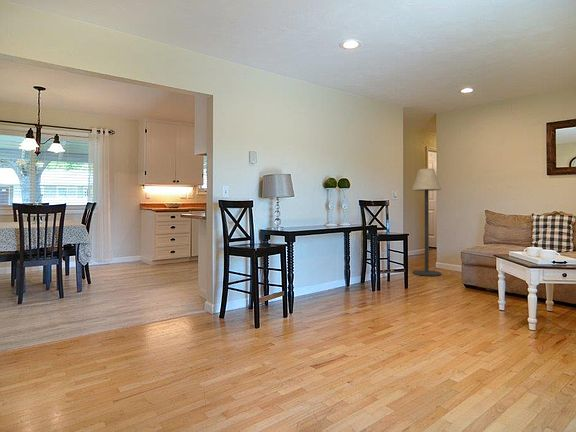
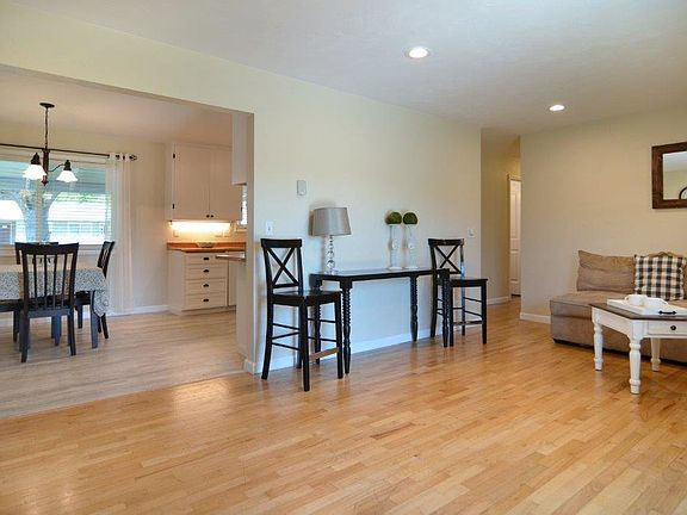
- floor lamp (426, 221)
